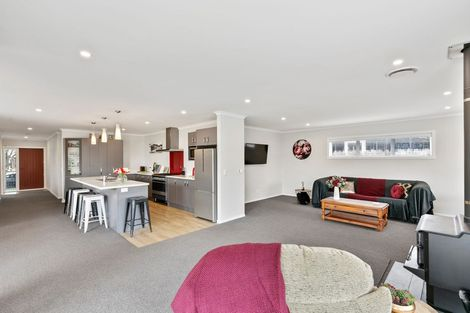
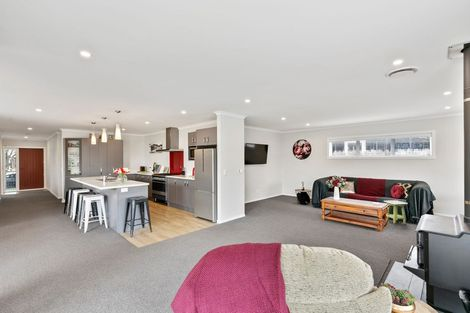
+ side table (395, 211)
